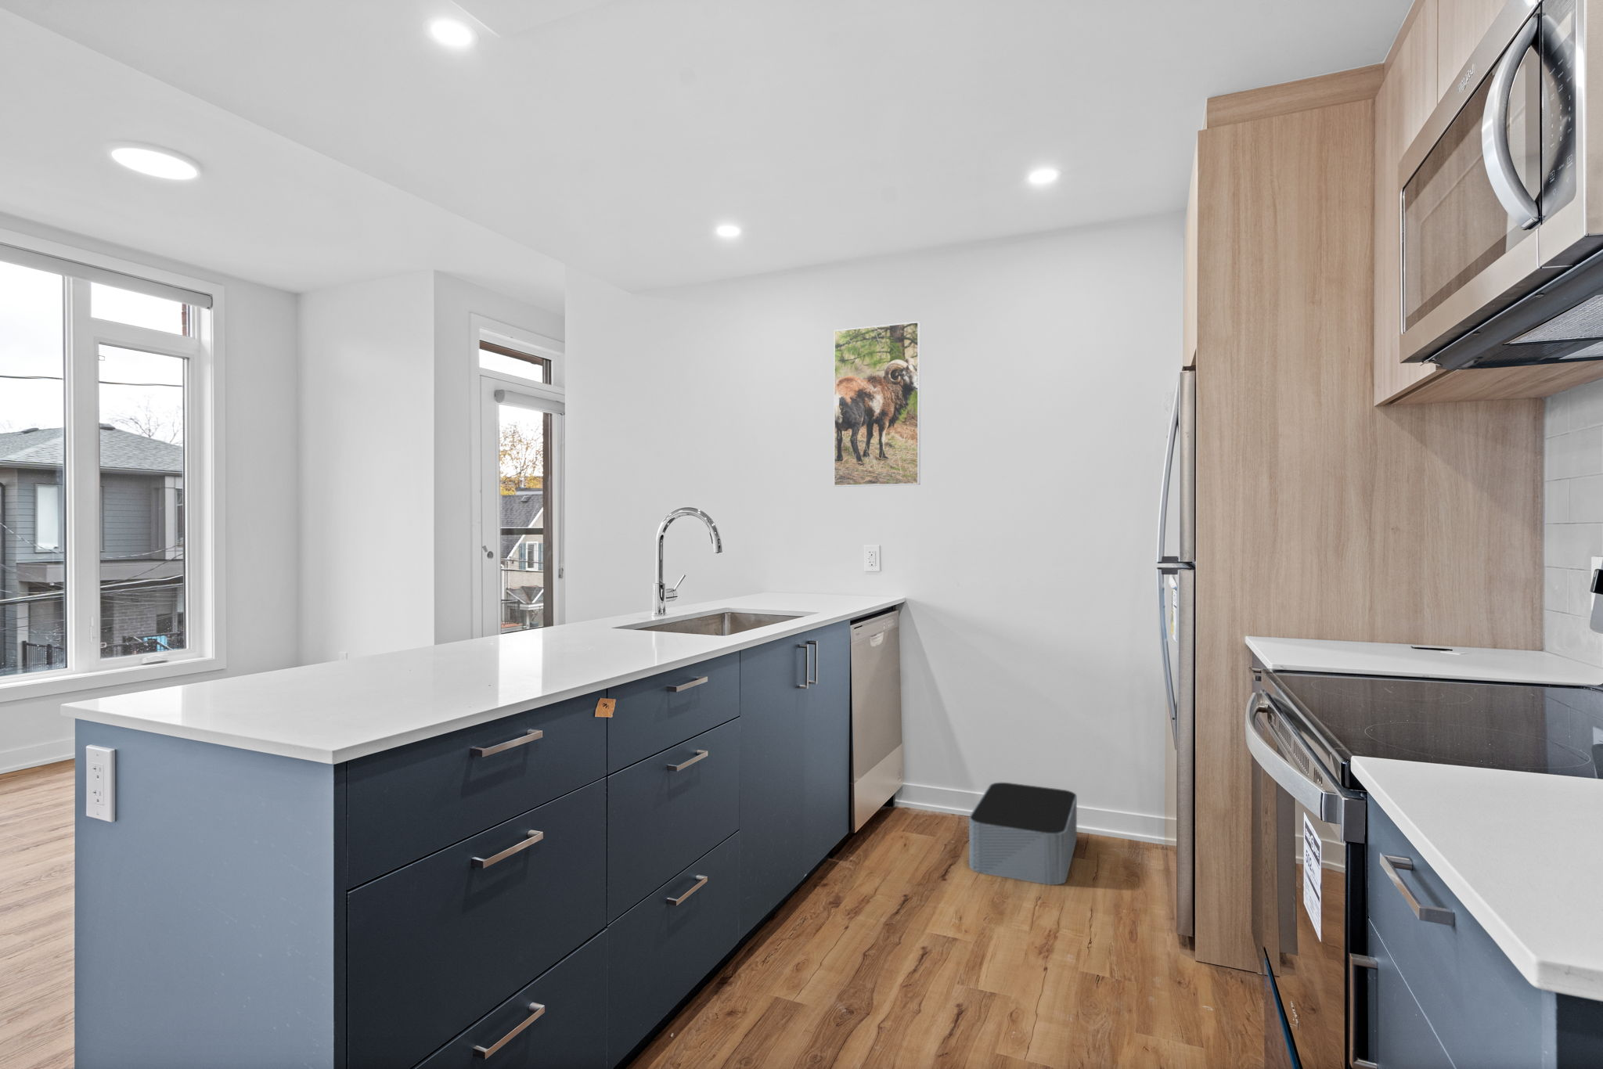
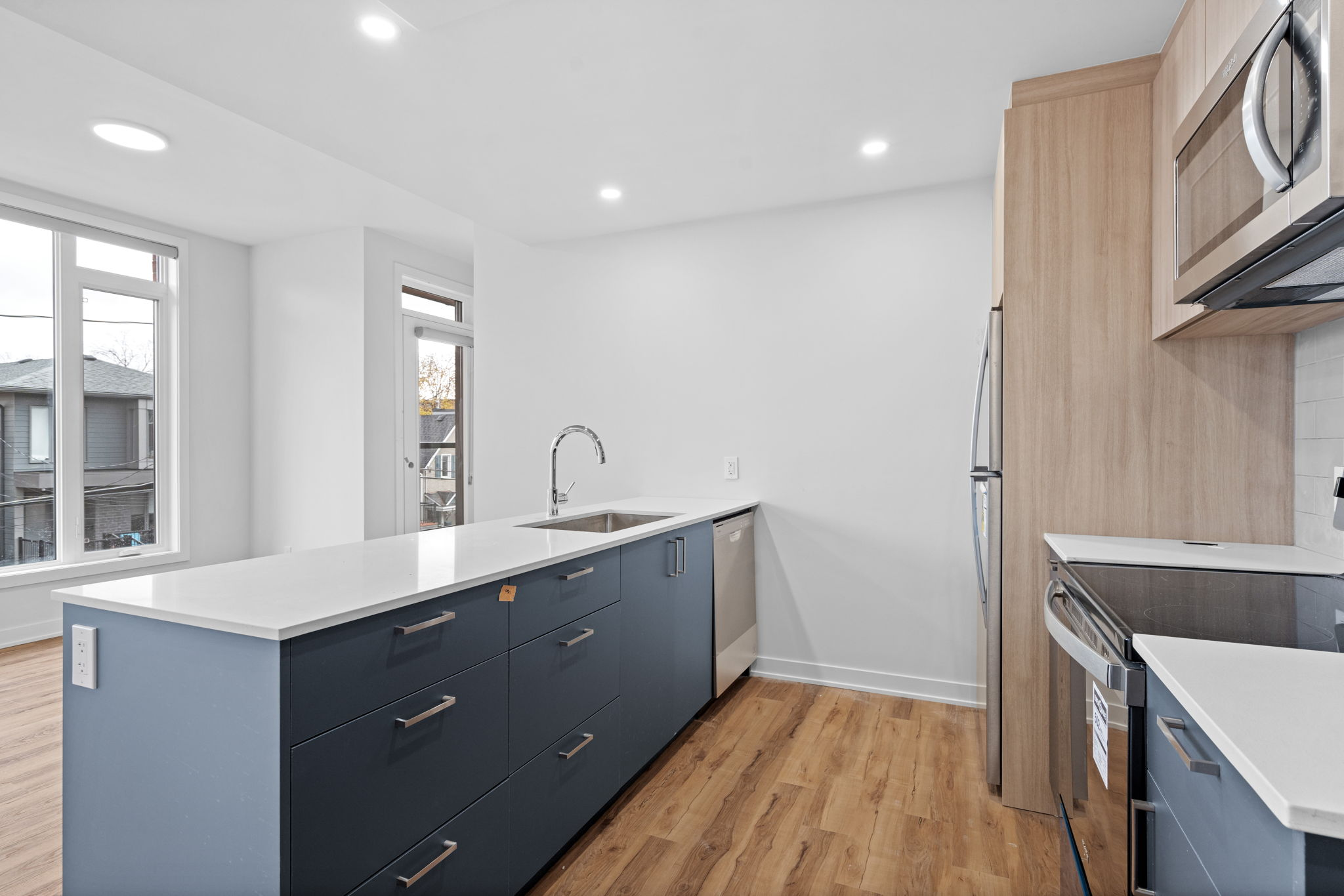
- storage bin (1025, 829)
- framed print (875, 406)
